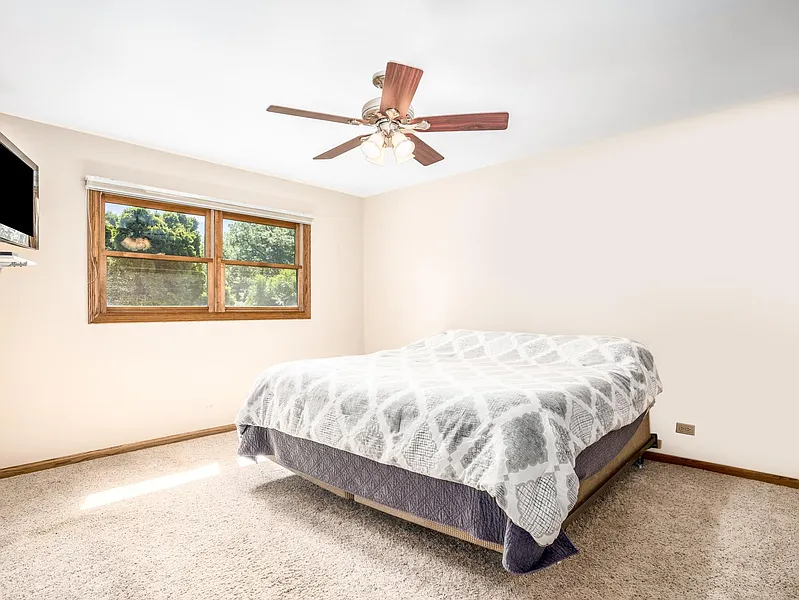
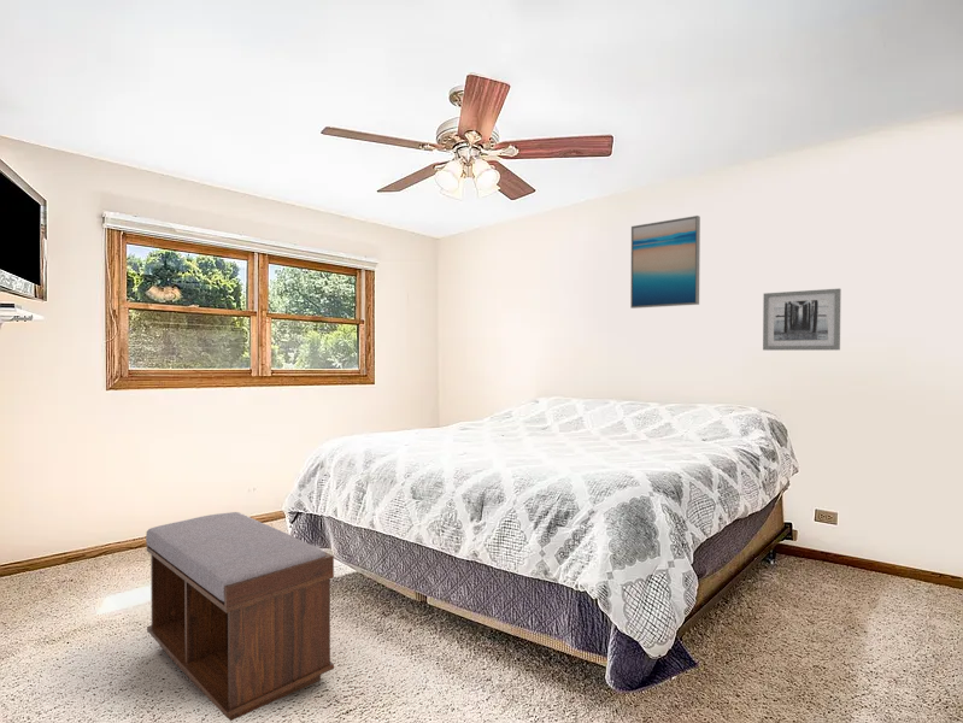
+ wall art (663, 264)
+ wall art (800, 321)
+ bench (233, 599)
